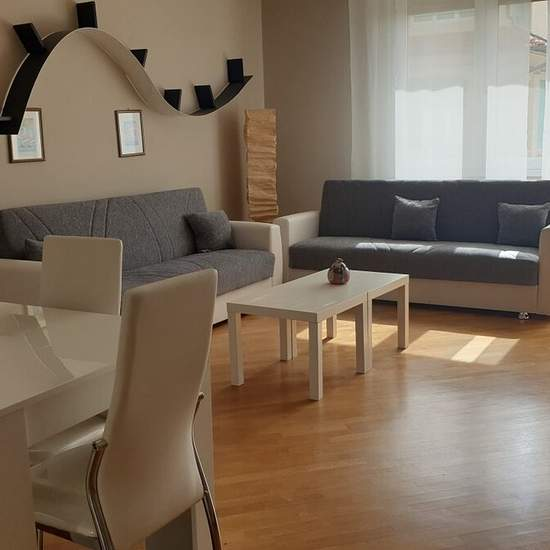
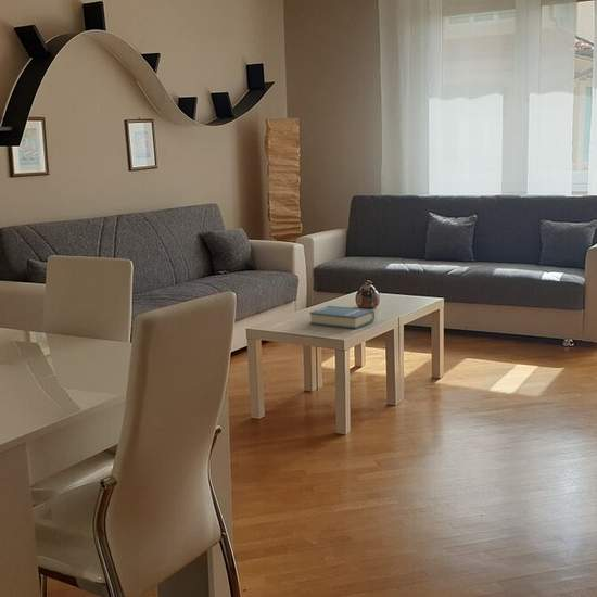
+ hardback book (342, 316)
